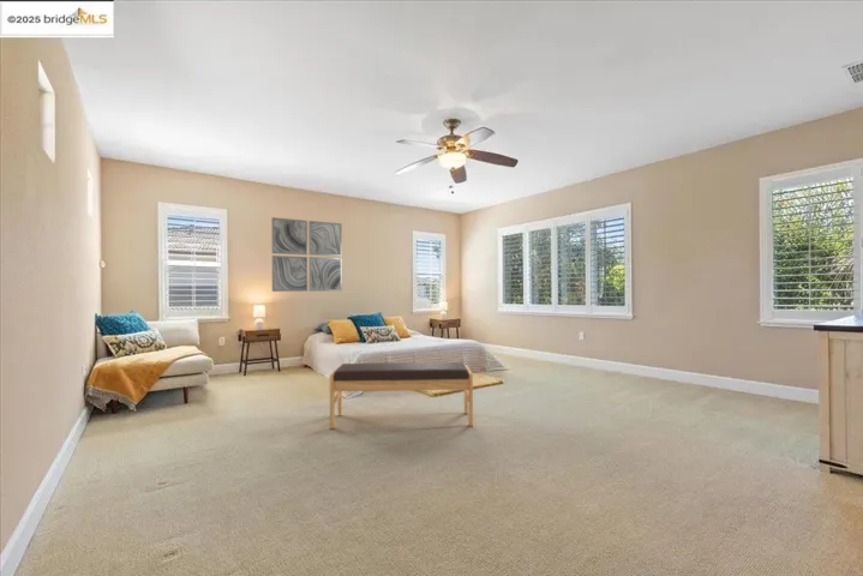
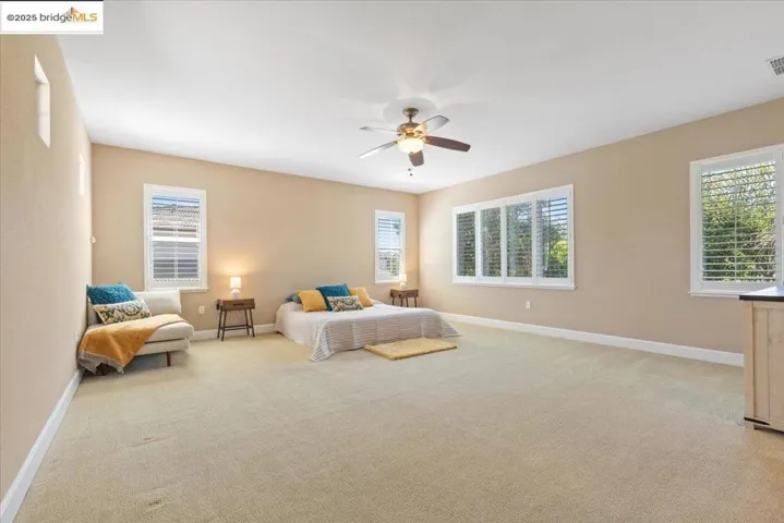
- bench (402, 390)
- wall art (310, 254)
